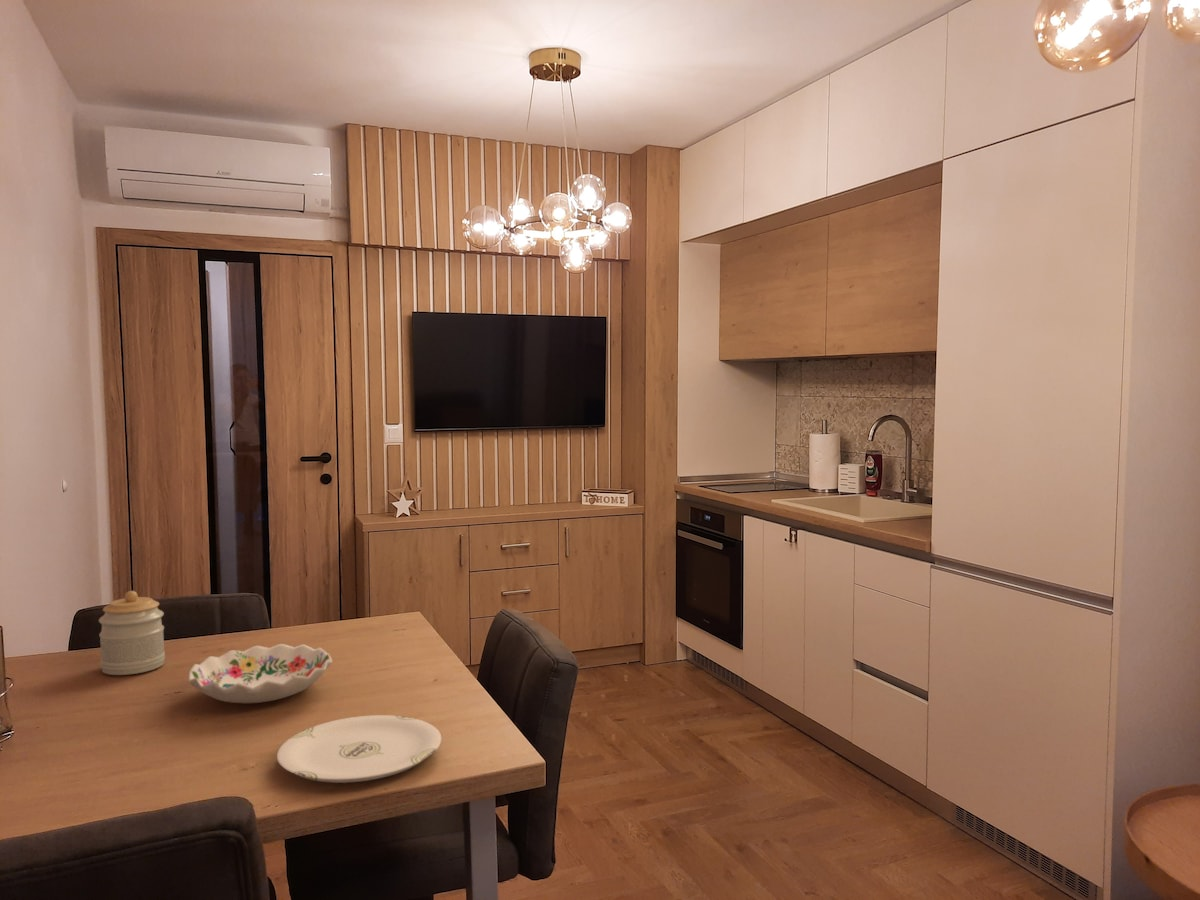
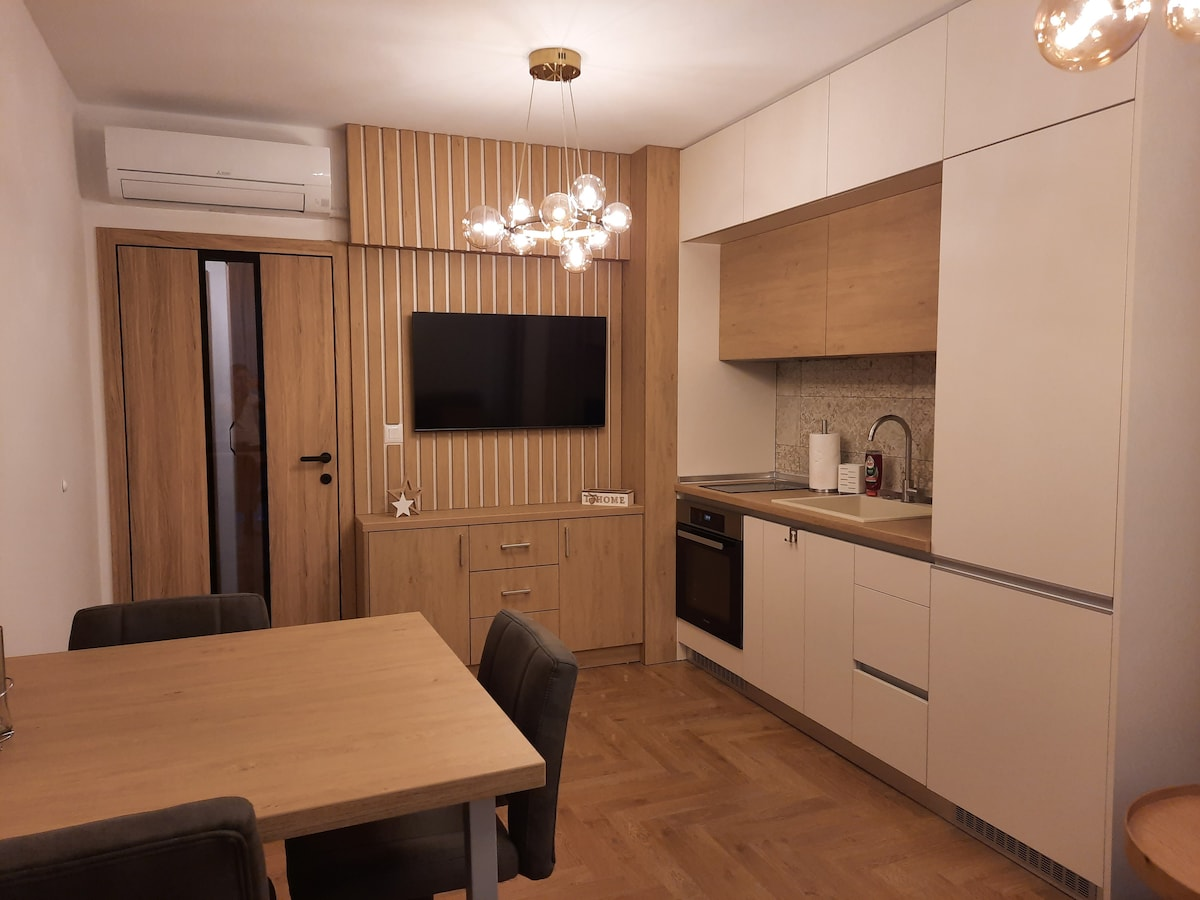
- plate (361, 750)
- decorative bowl (262, 677)
- jar (132, 629)
